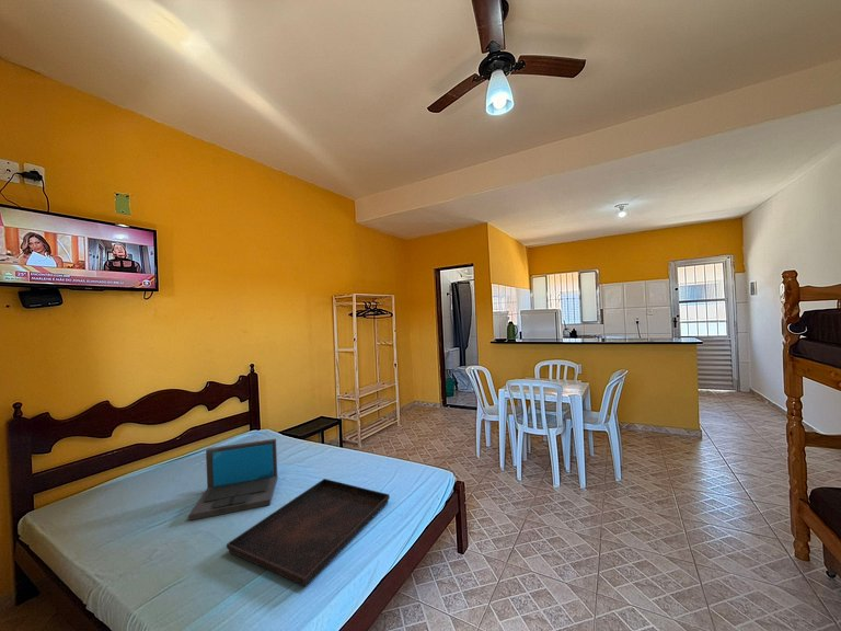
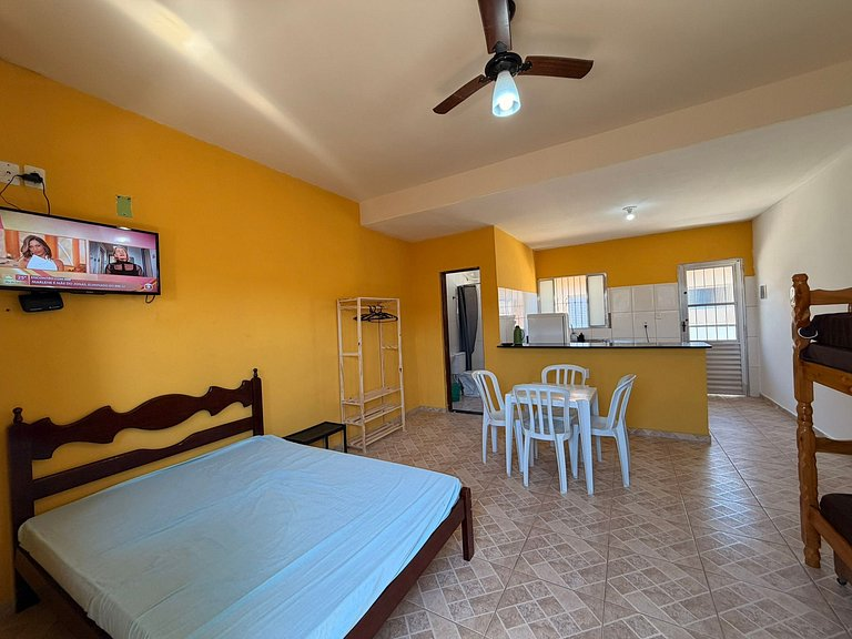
- laptop (237, 474)
- serving tray (316, 520)
